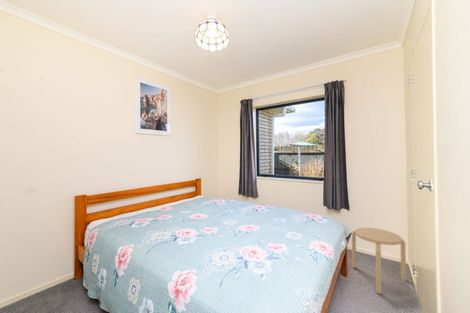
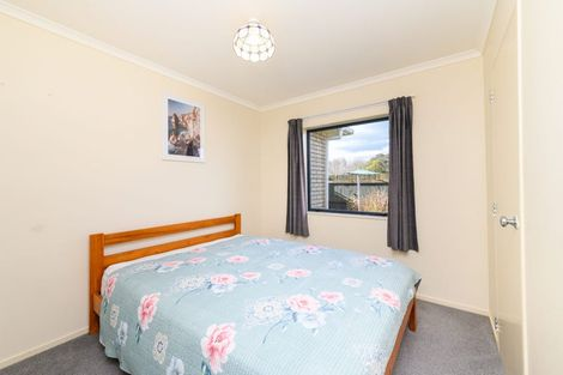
- stool (377, 257)
